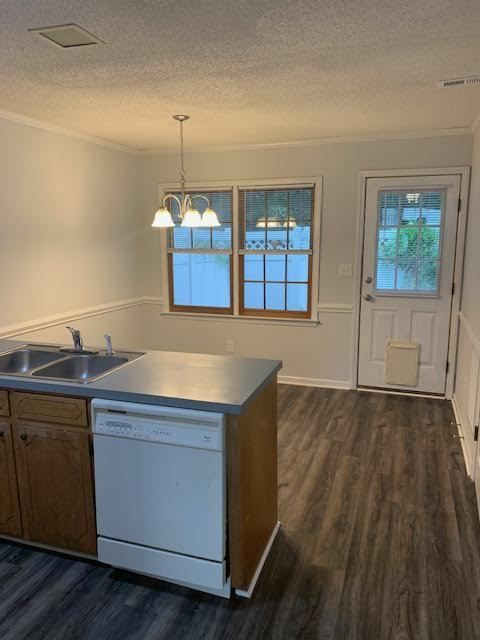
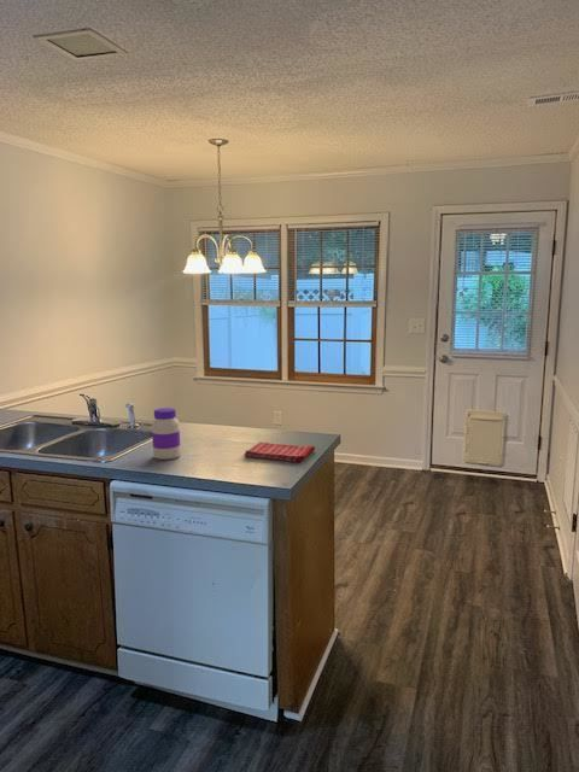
+ dish towel (280, 450)
+ jar (165, 433)
